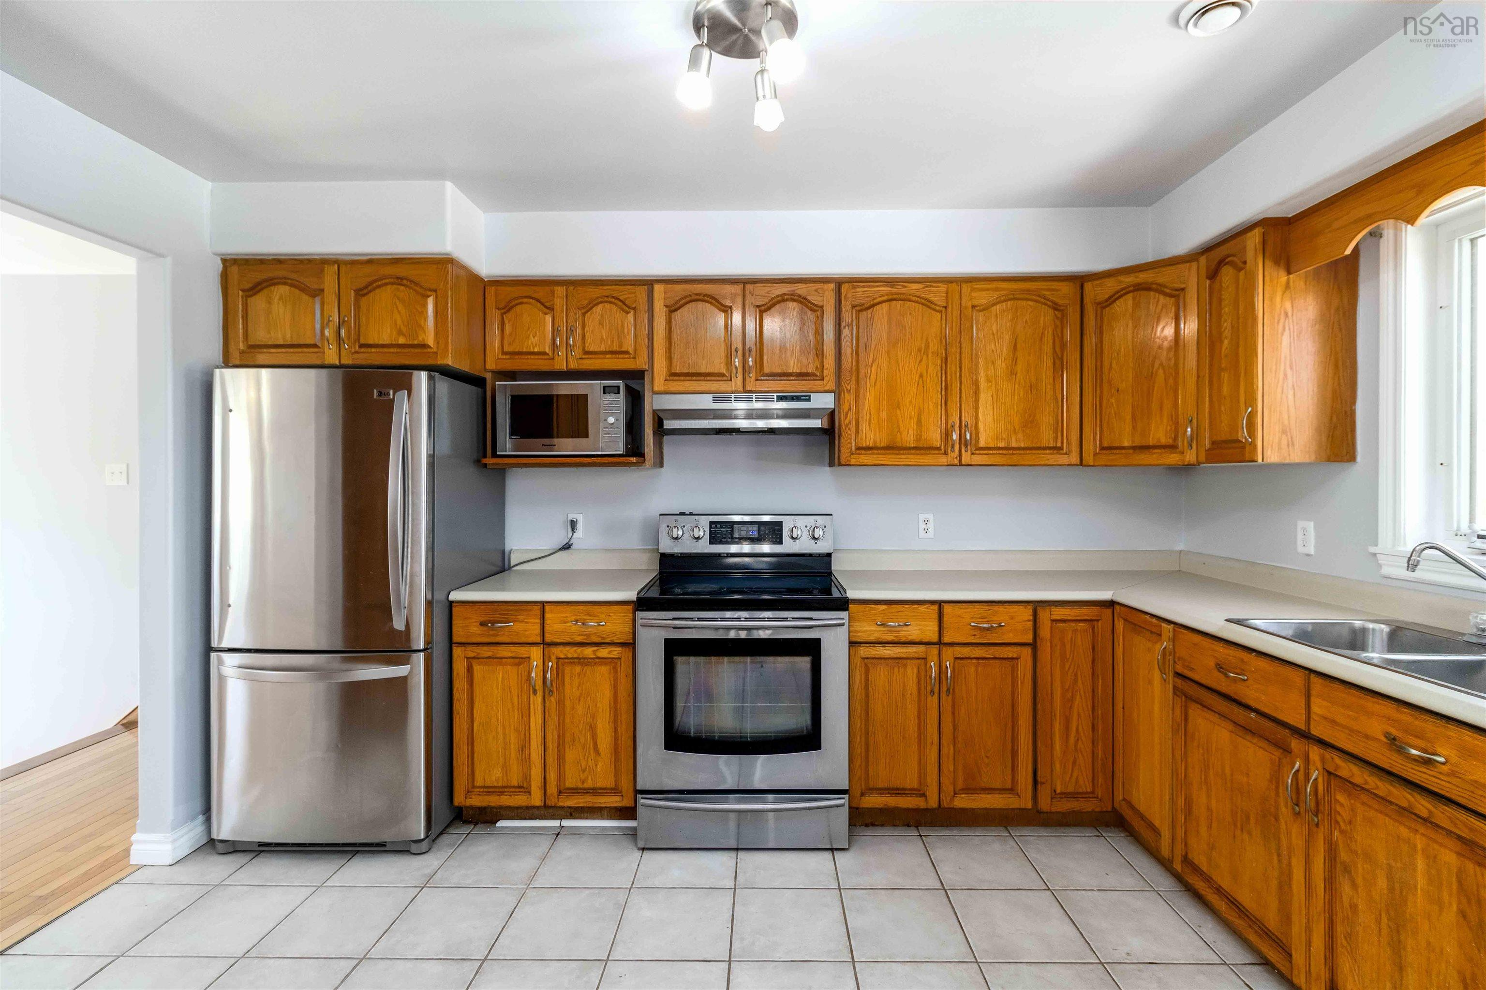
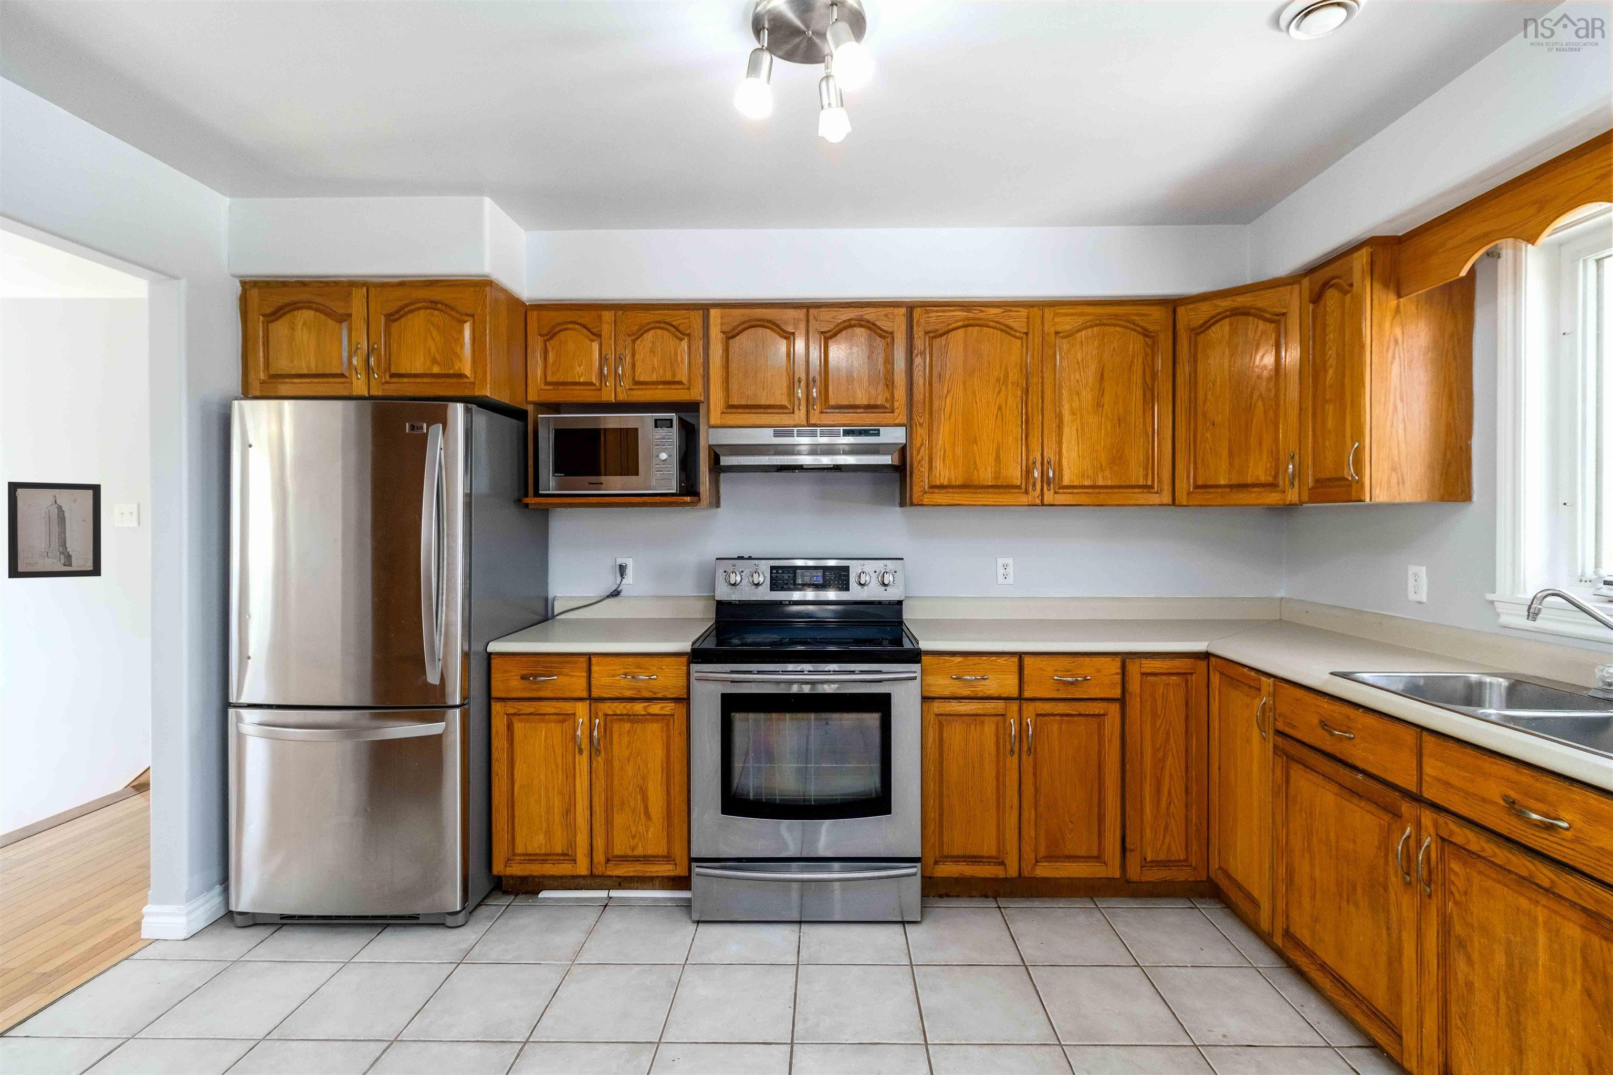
+ wall art (55, 530)
